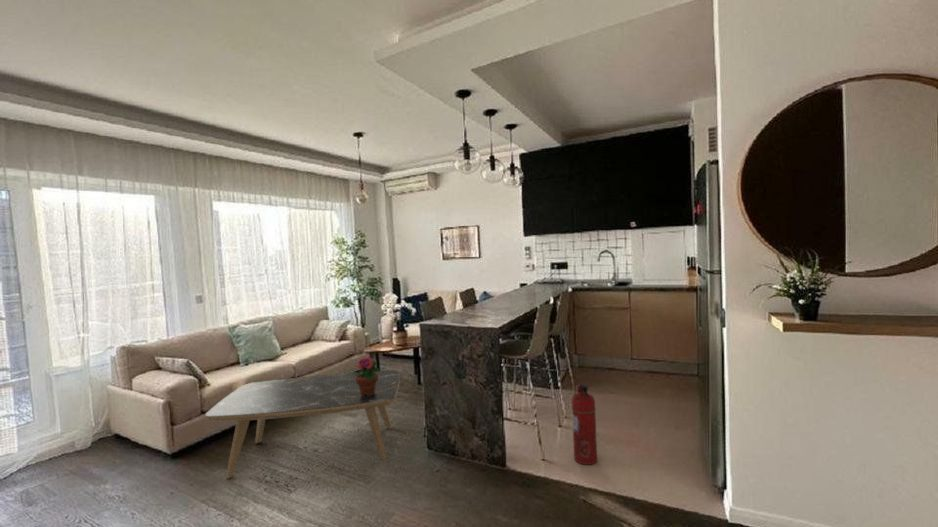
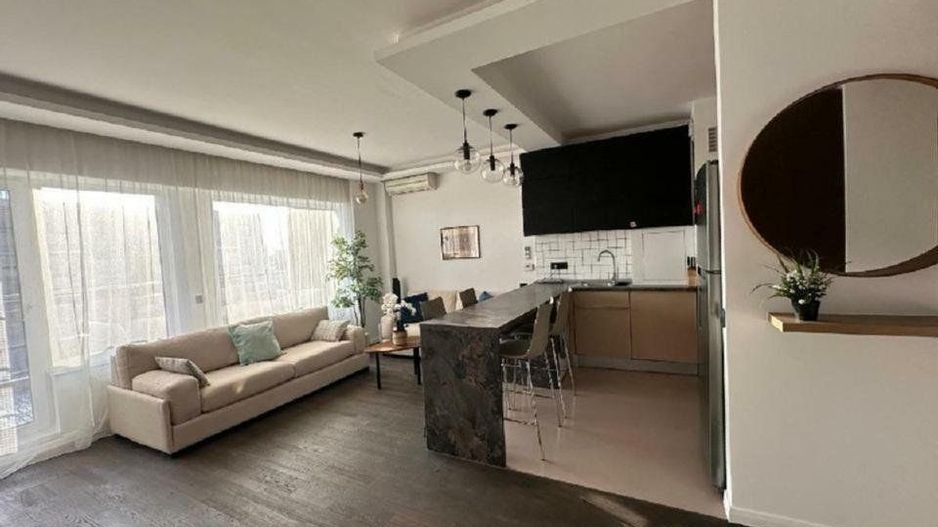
- fire extinguisher (583, 420)
- potted flower (367, 374)
- coffee table (315, 414)
